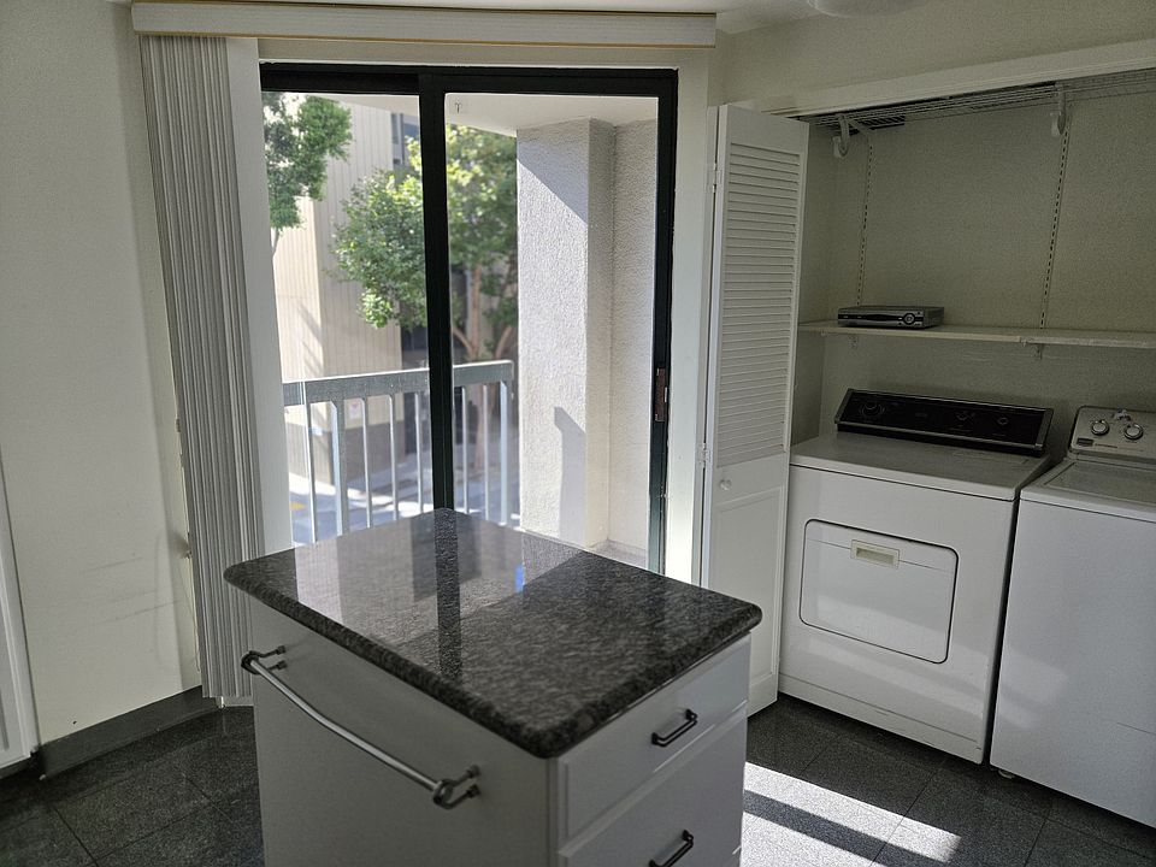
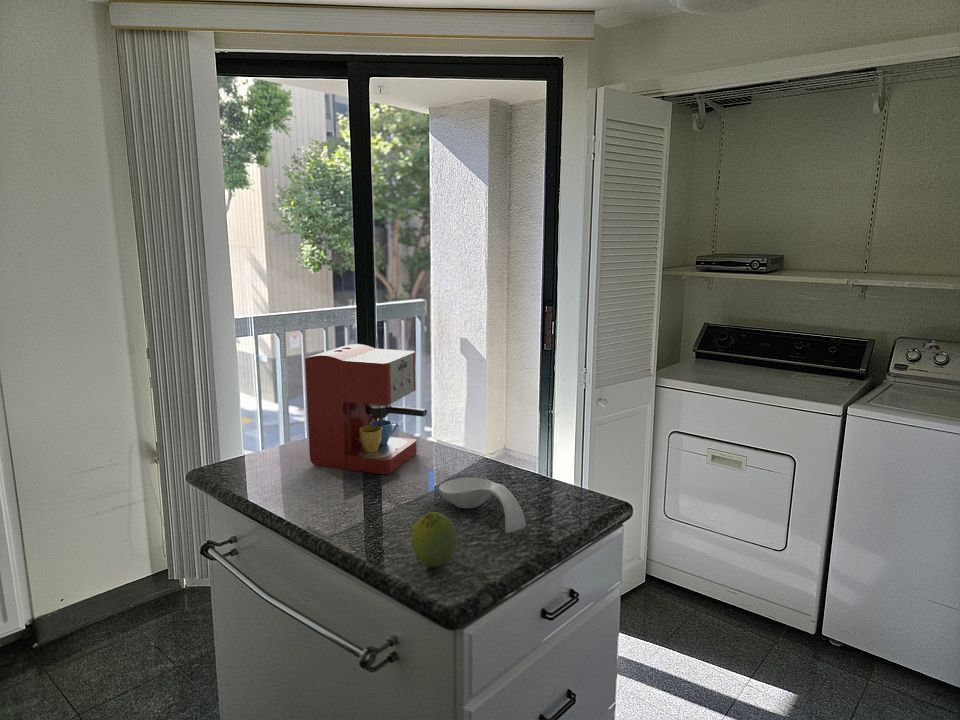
+ spoon rest (482, 495)
+ fruit (434, 538)
+ coffee maker (362, 405)
